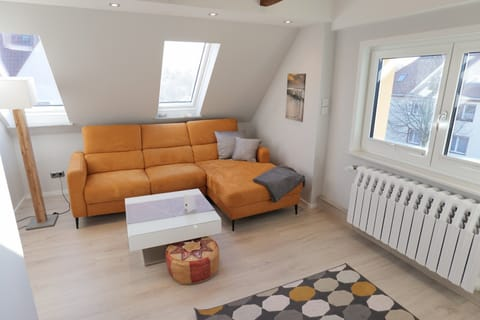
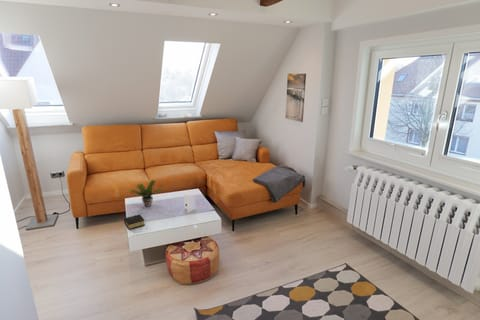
+ book (134, 221)
+ potted plant (146, 194)
